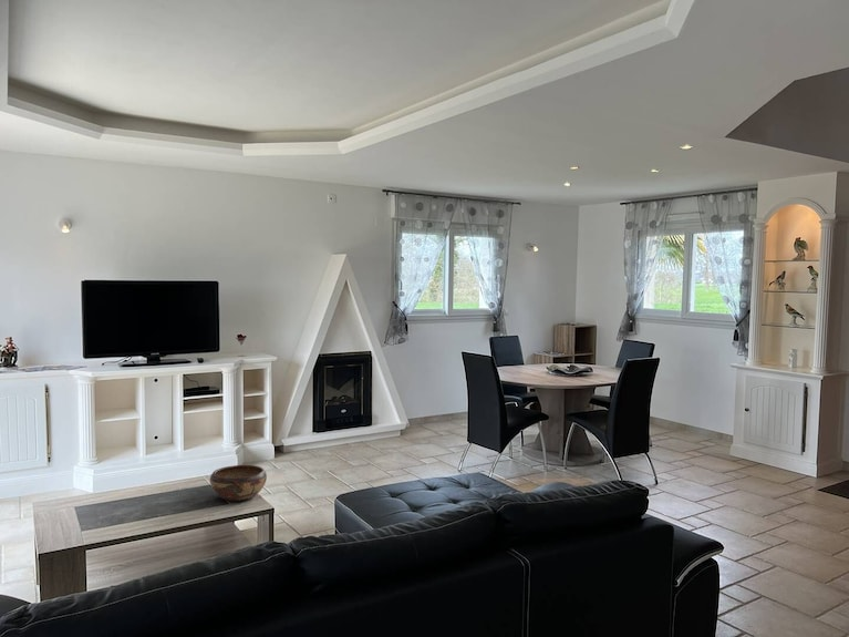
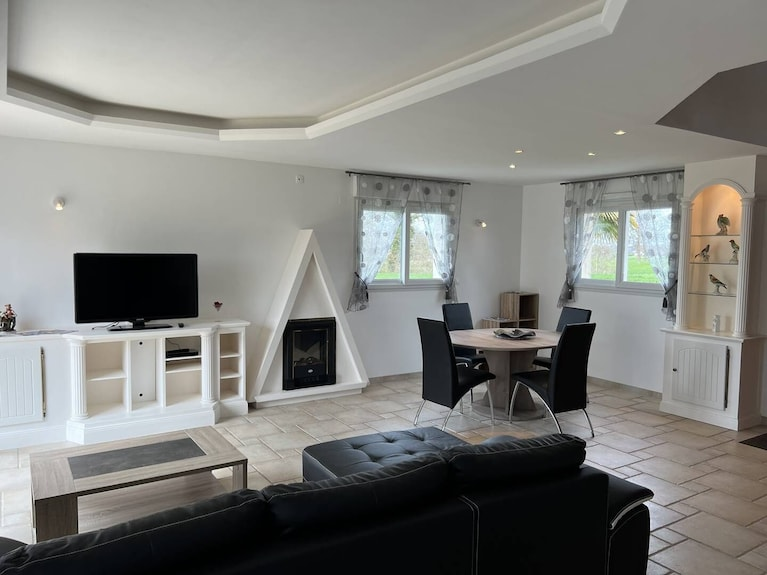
- decorative bowl (238, 483)
